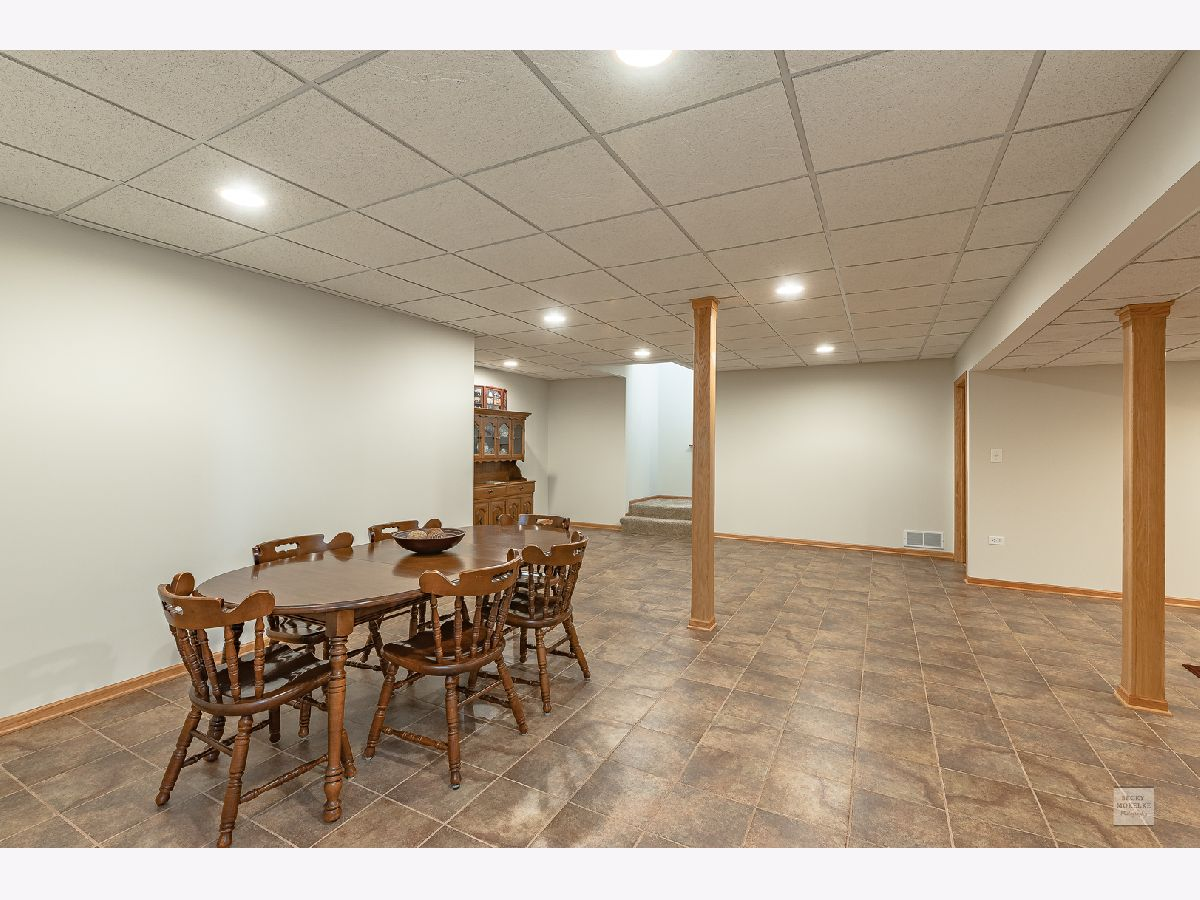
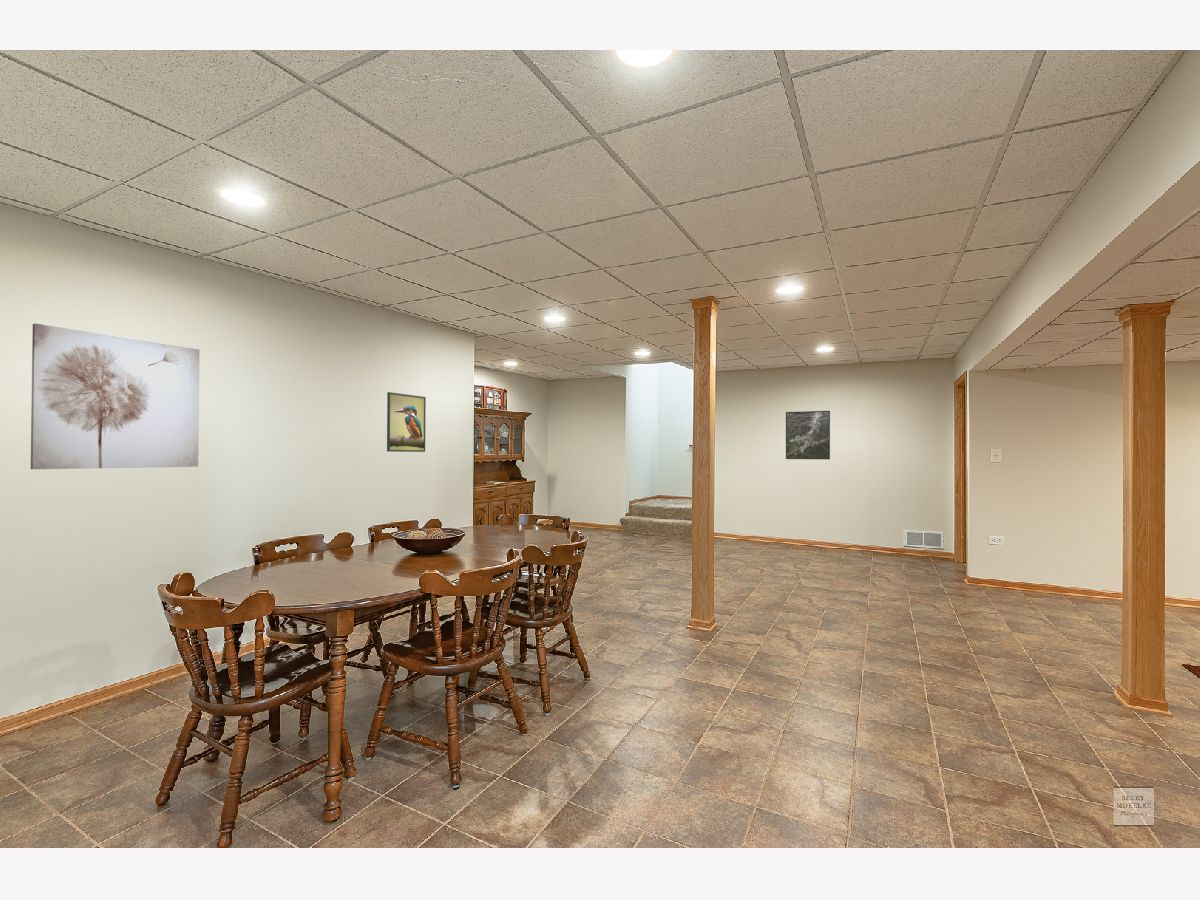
+ wall art (124, 402)
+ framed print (807, 435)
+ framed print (407, 423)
